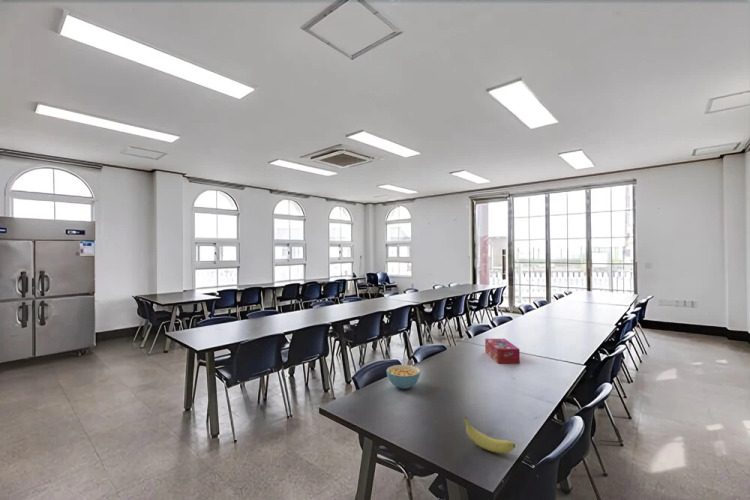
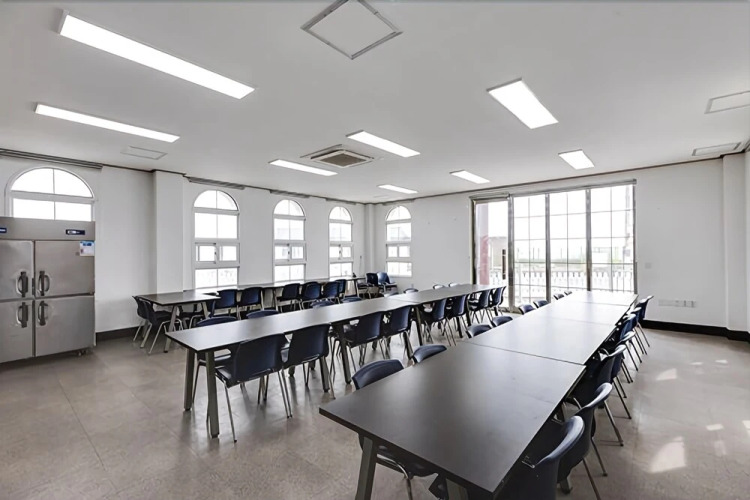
- cereal bowl (403, 378)
- tissue box (501, 350)
- fruit (488, 437)
